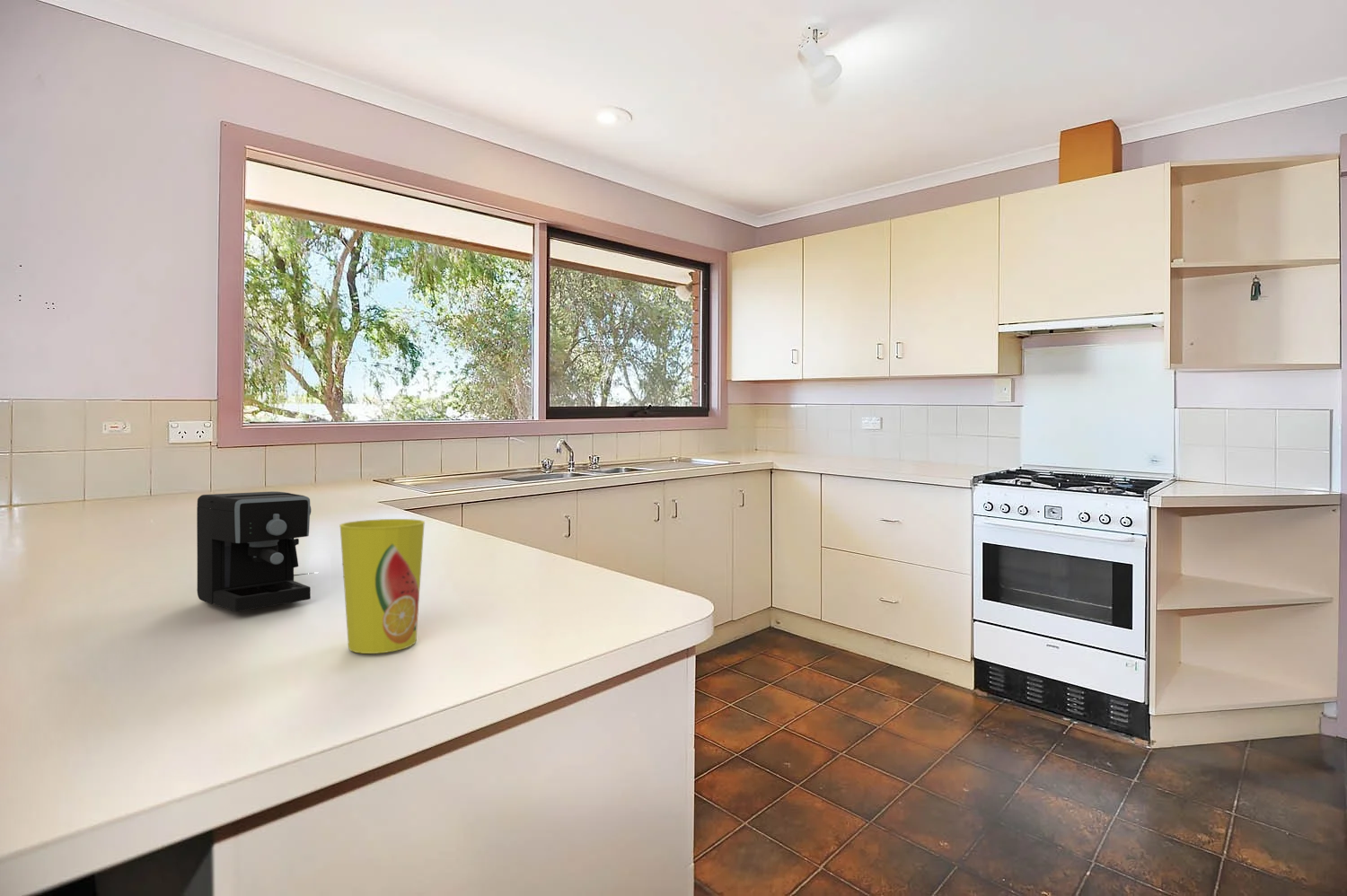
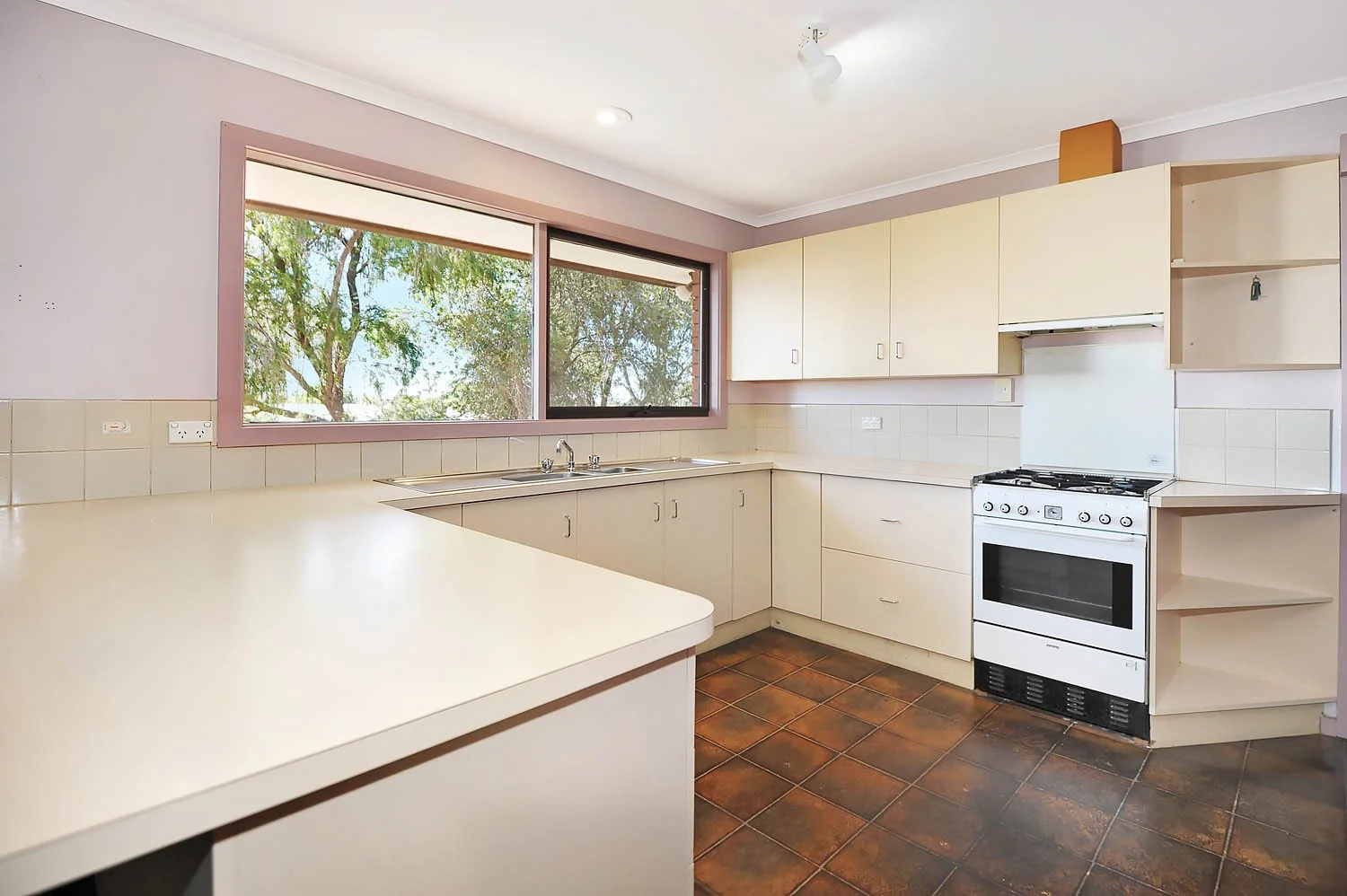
- cup (383, 583)
- coffee maker (308, 535)
